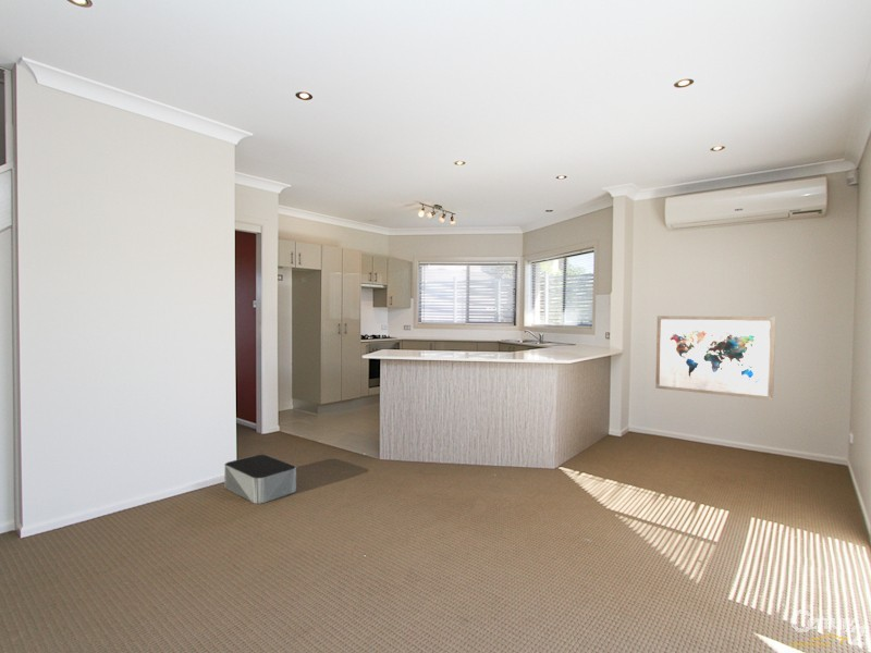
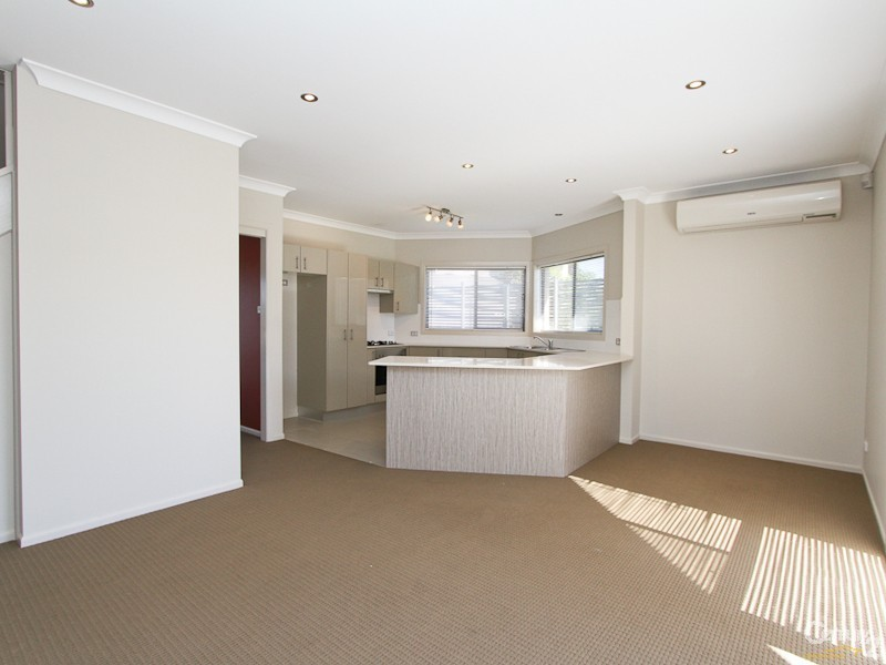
- storage bin (260, 477)
- wall art (711, 355)
